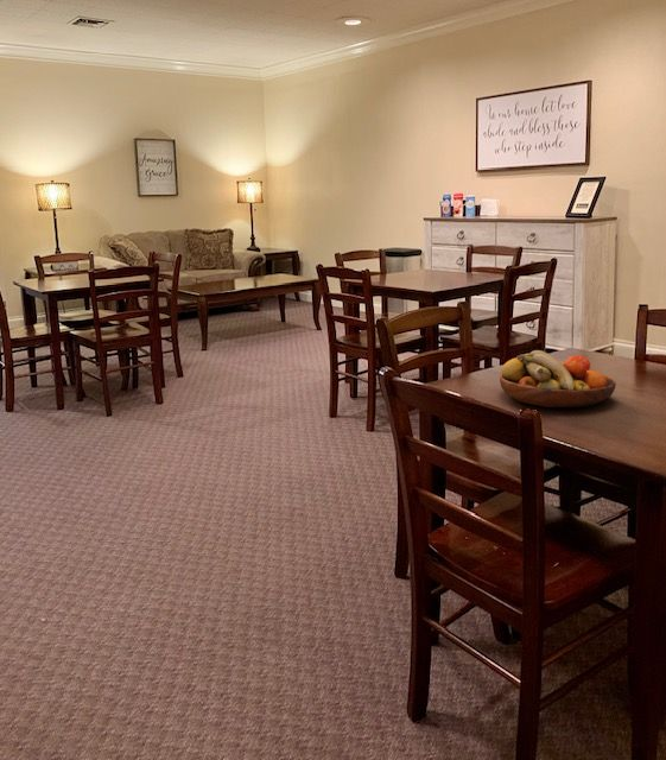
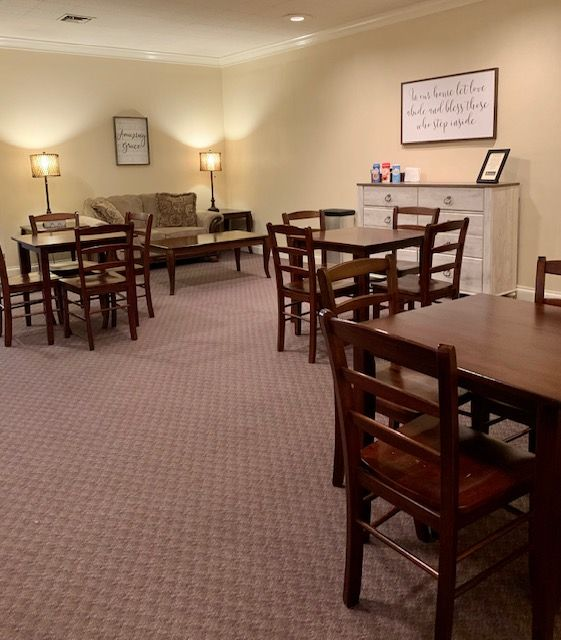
- fruit bowl (557, 374)
